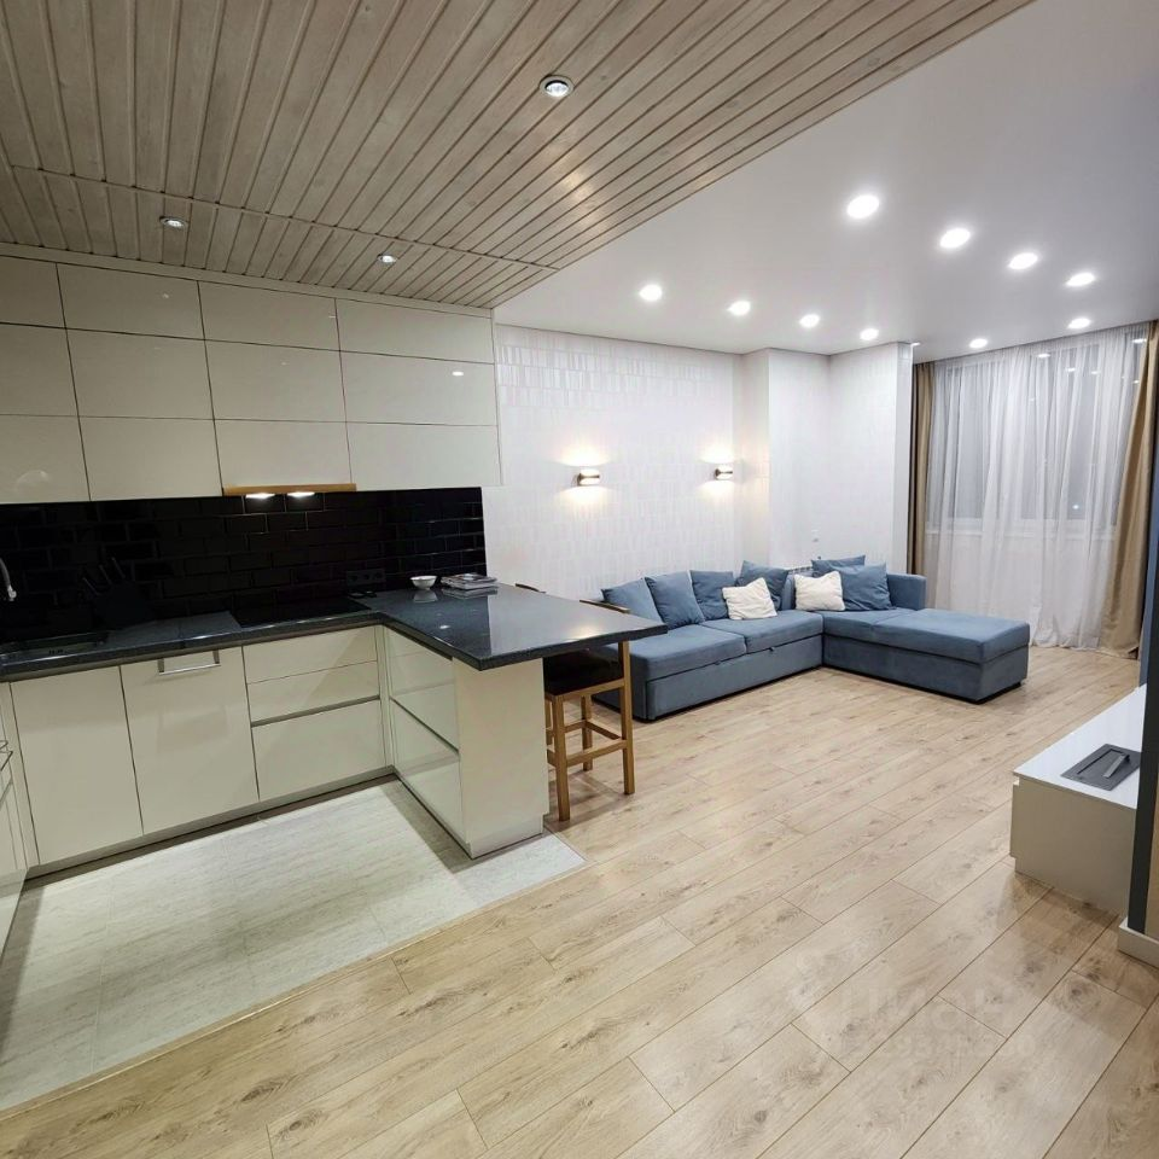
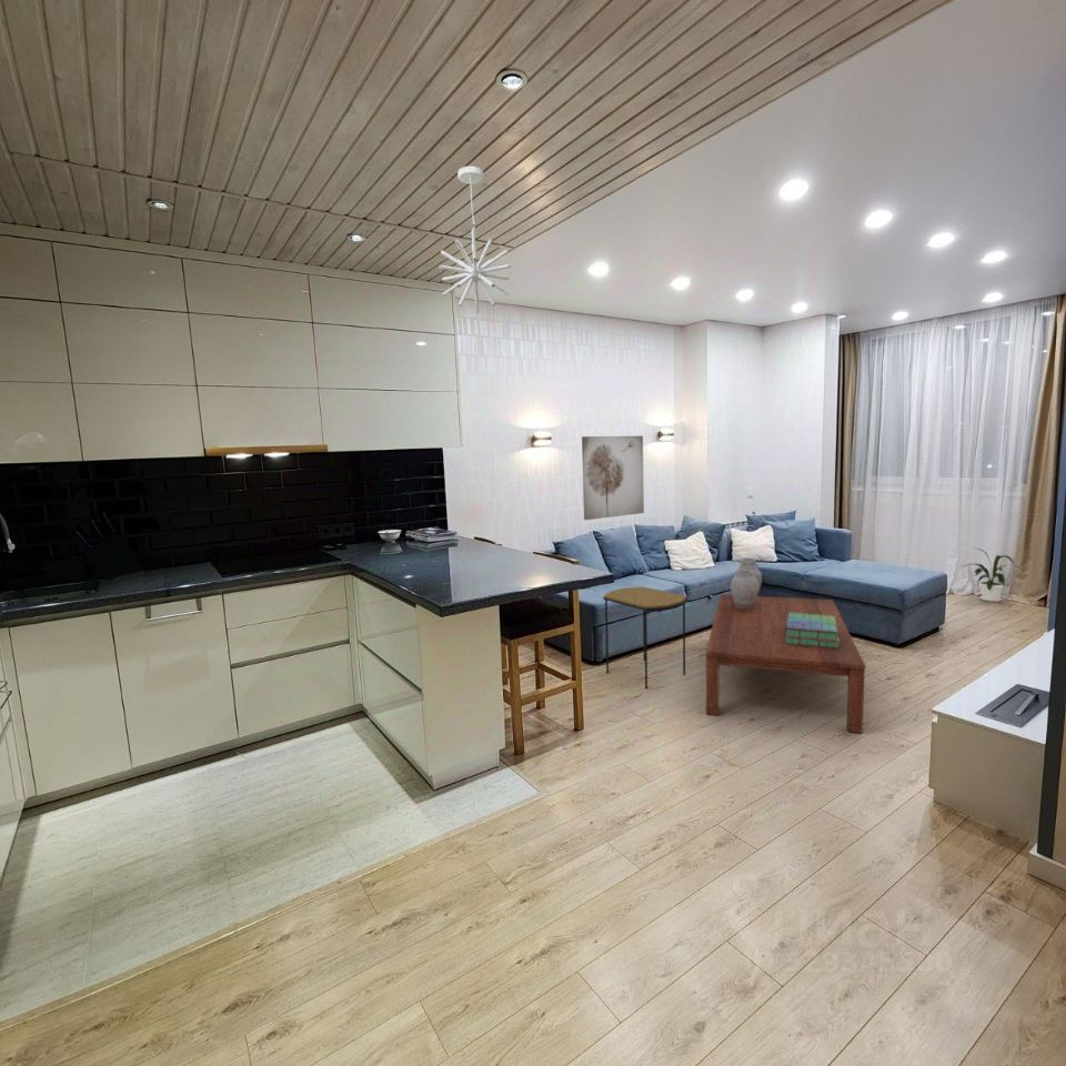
+ vase (746, 583)
+ stack of books (811, 628)
+ wall art (614, 476)
+ side table (644, 634)
+ house plant (988, 574)
+ coffee table (776, 650)
+ pendant light (473, 241)
